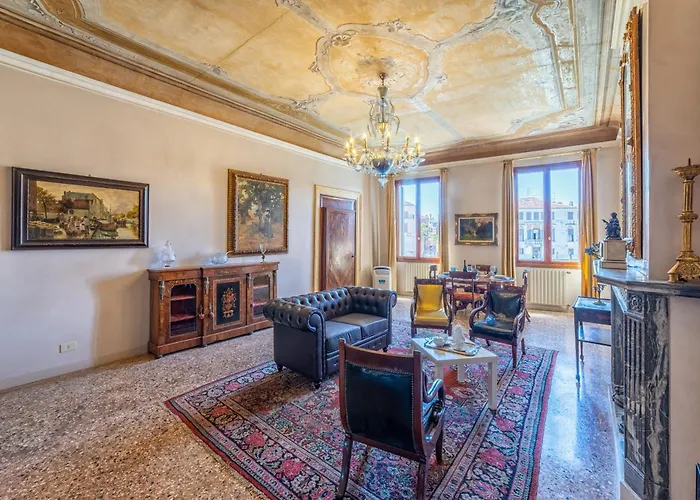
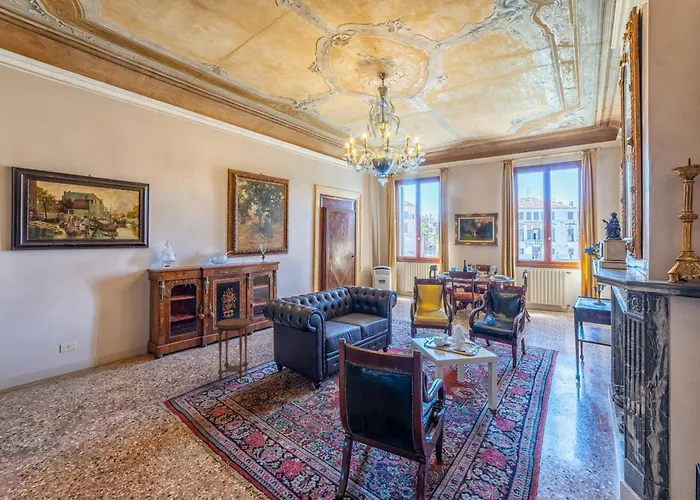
+ side table (227, 350)
